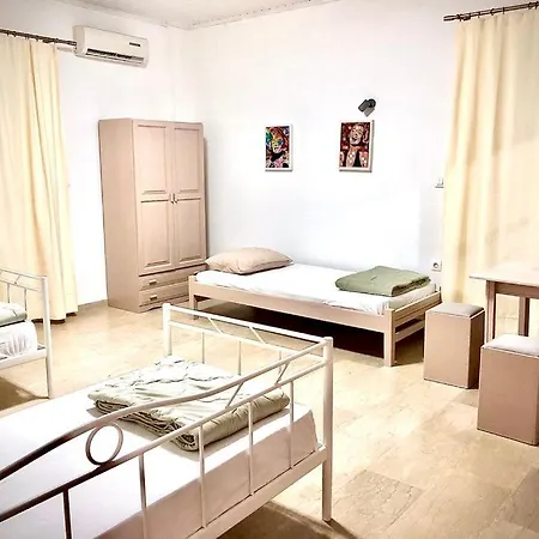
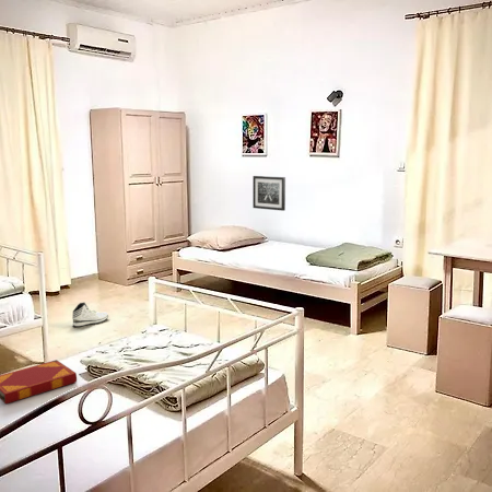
+ wall art (268, 192)
+ hardback book (33, 379)
+ sneaker (90, 312)
